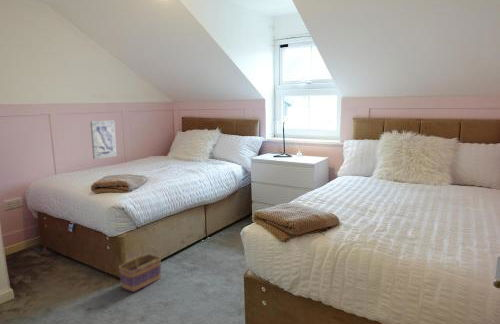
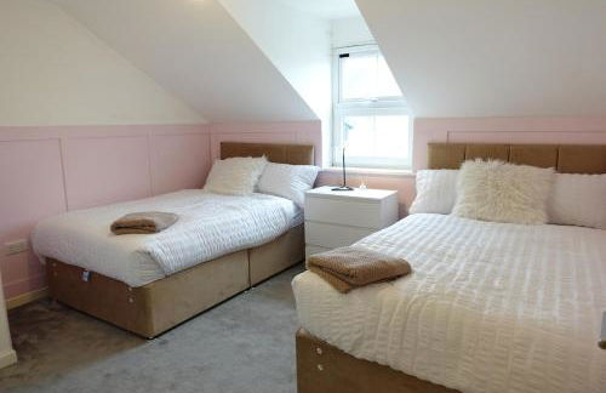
- basket (140, 261)
- wall art (104, 139)
